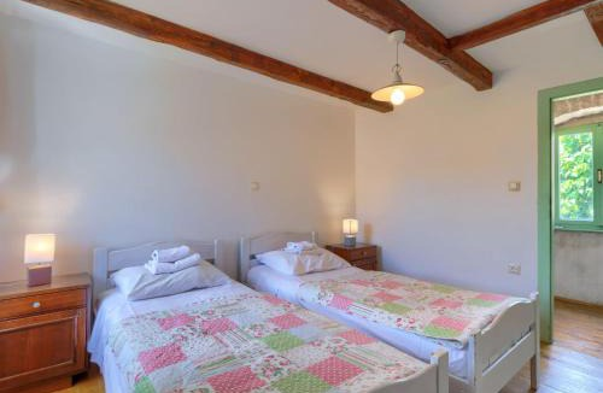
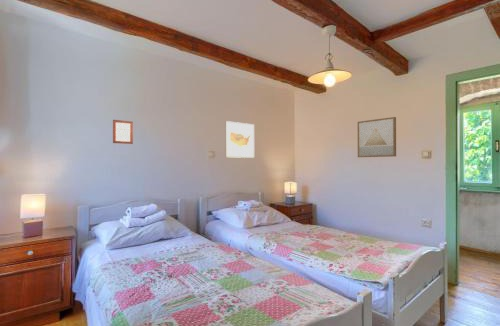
+ picture frame (123, 132)
+ wall art (240, 140)
+ wall art (375, 138)
